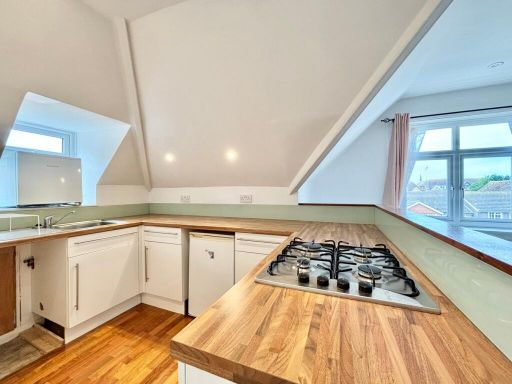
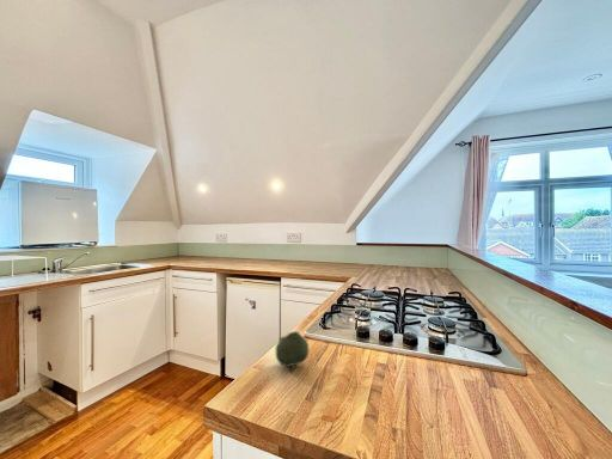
+ fruit (292, 348)
